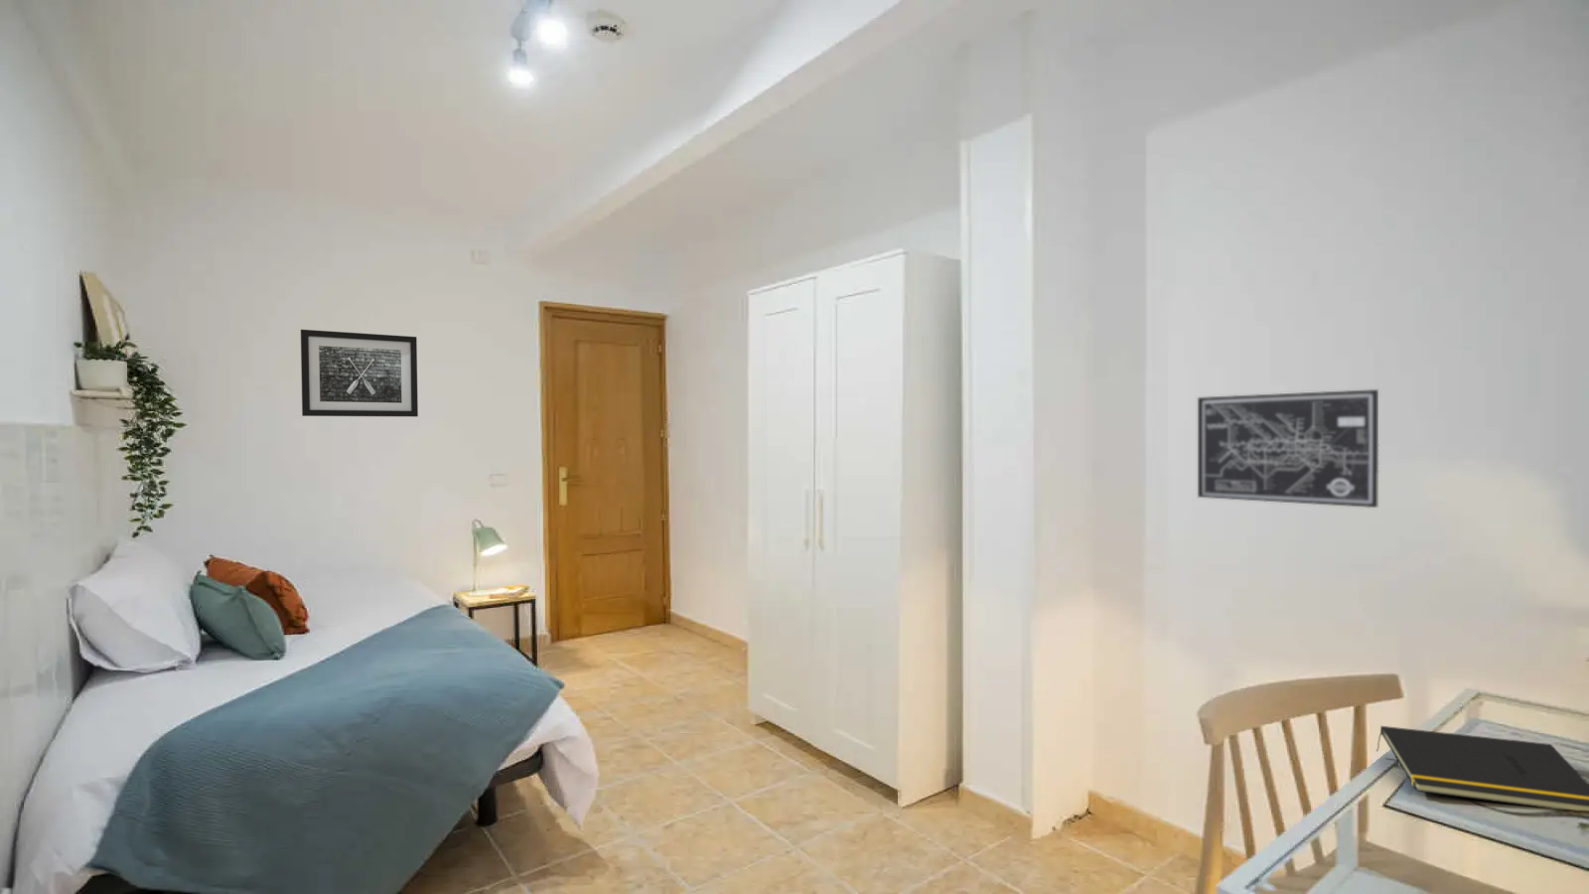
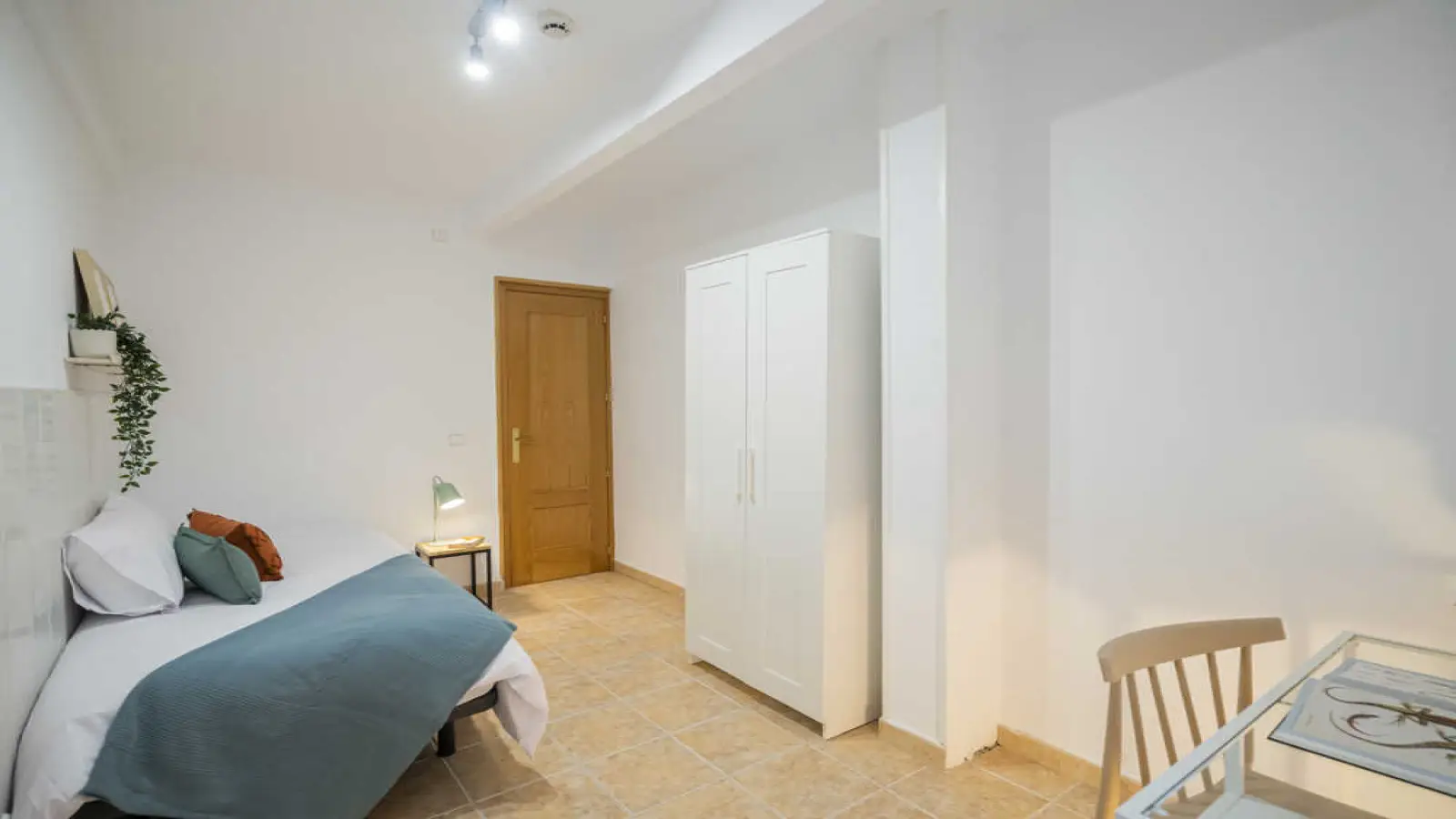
- wall art (360, 374)
- notepad (1484, 767)
- wall art (1280, 448)
